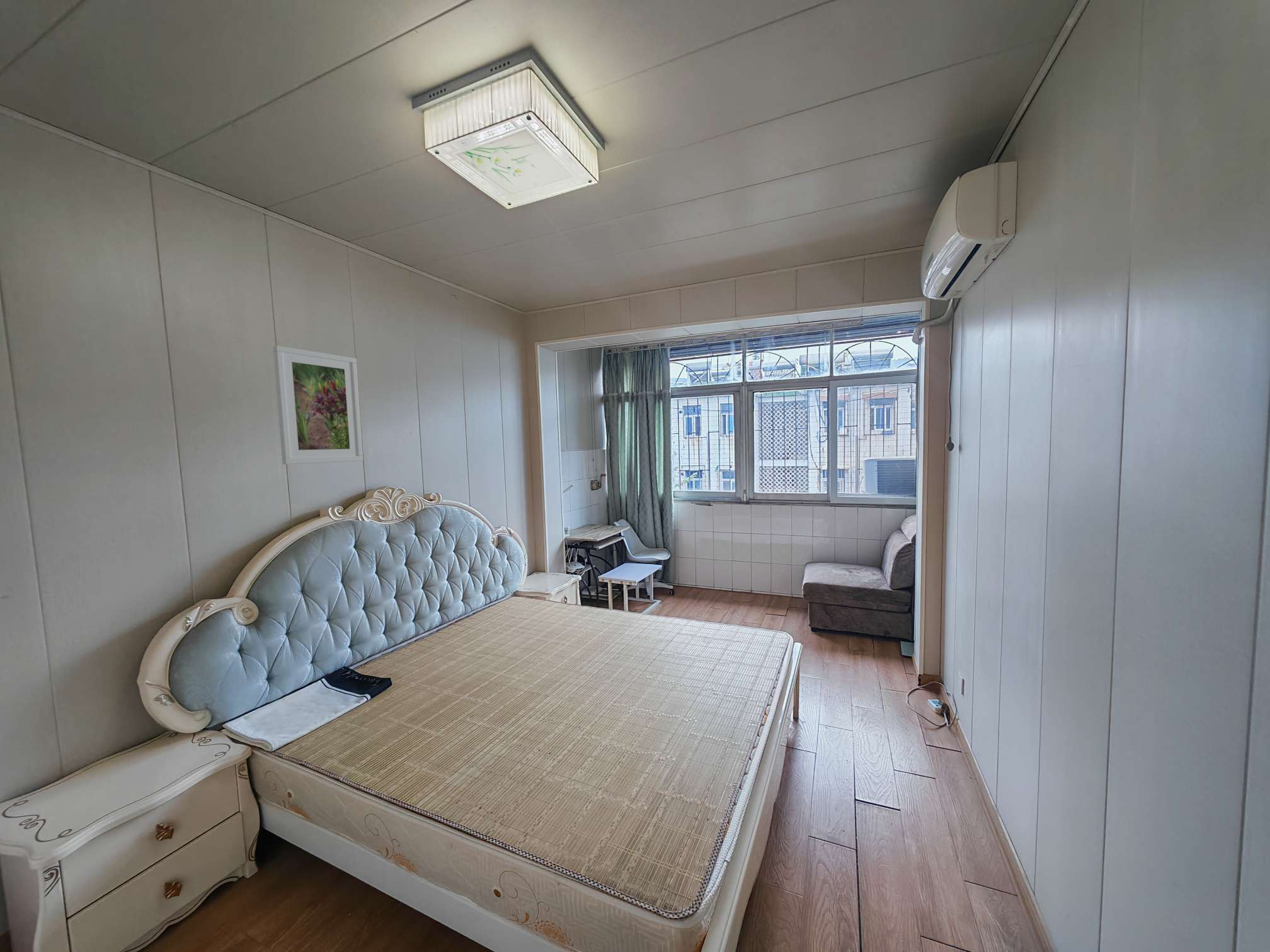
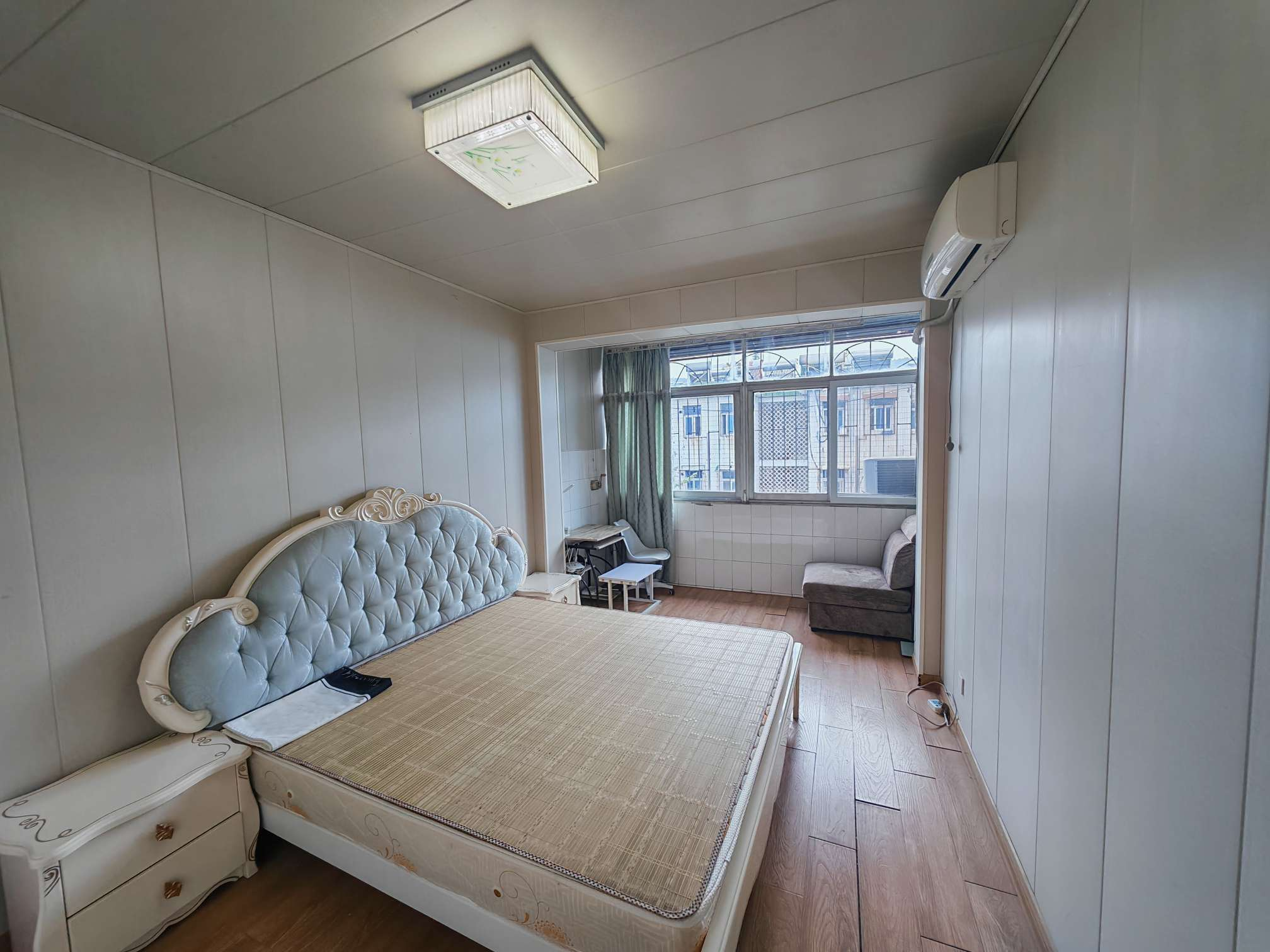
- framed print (321, 407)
